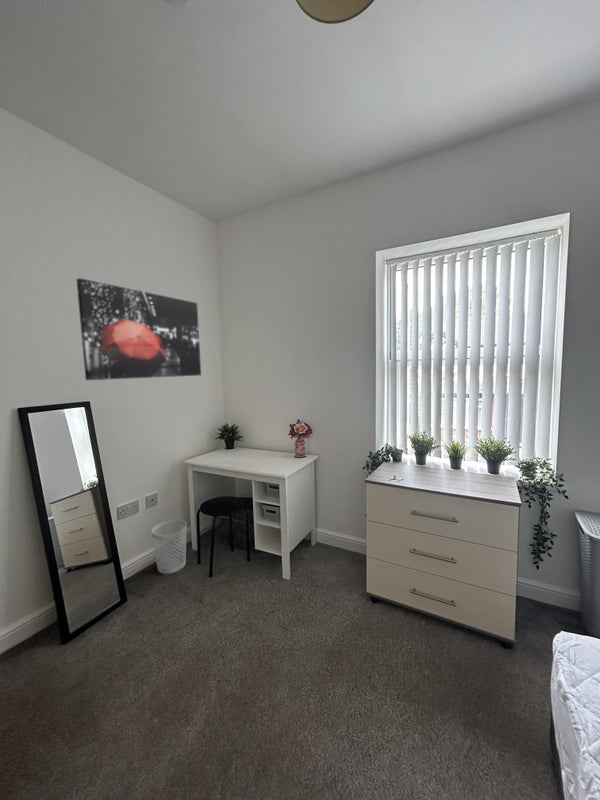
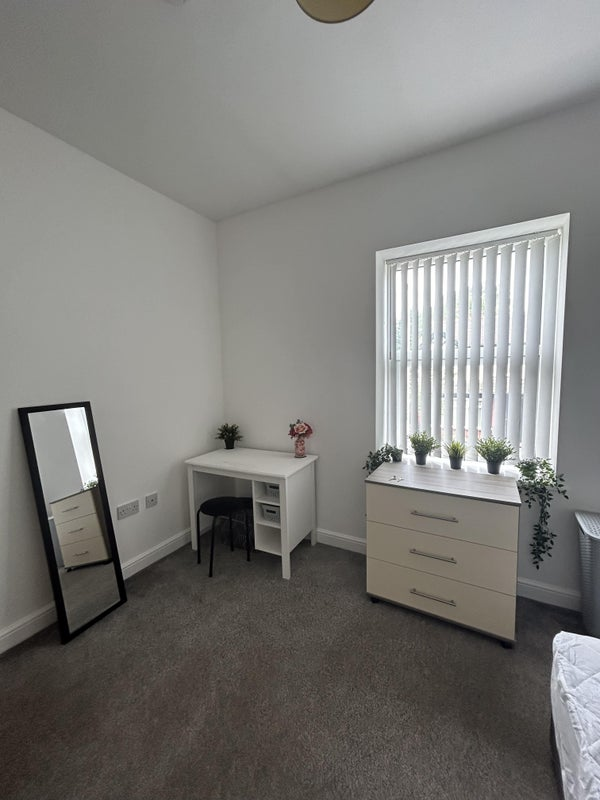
- wall art (149, 335)
- wastebasket (170, 547)
